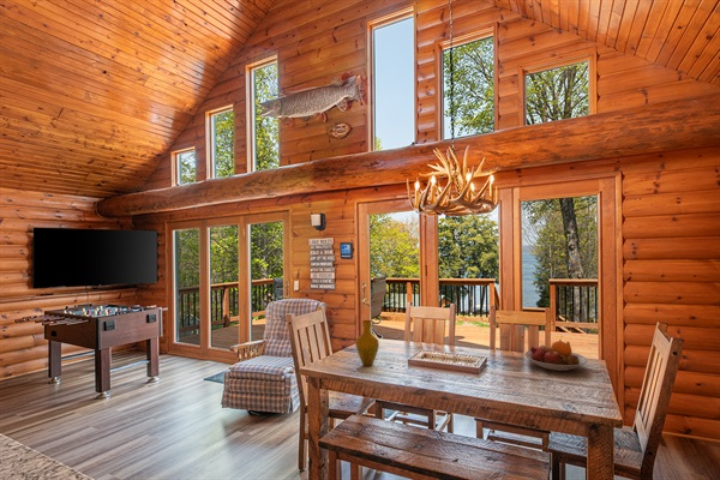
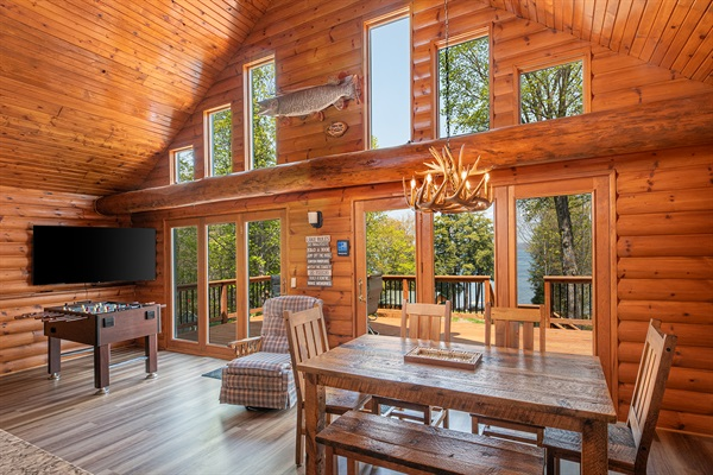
- vase (367, 342)
- fruit bowl (554, 354)
